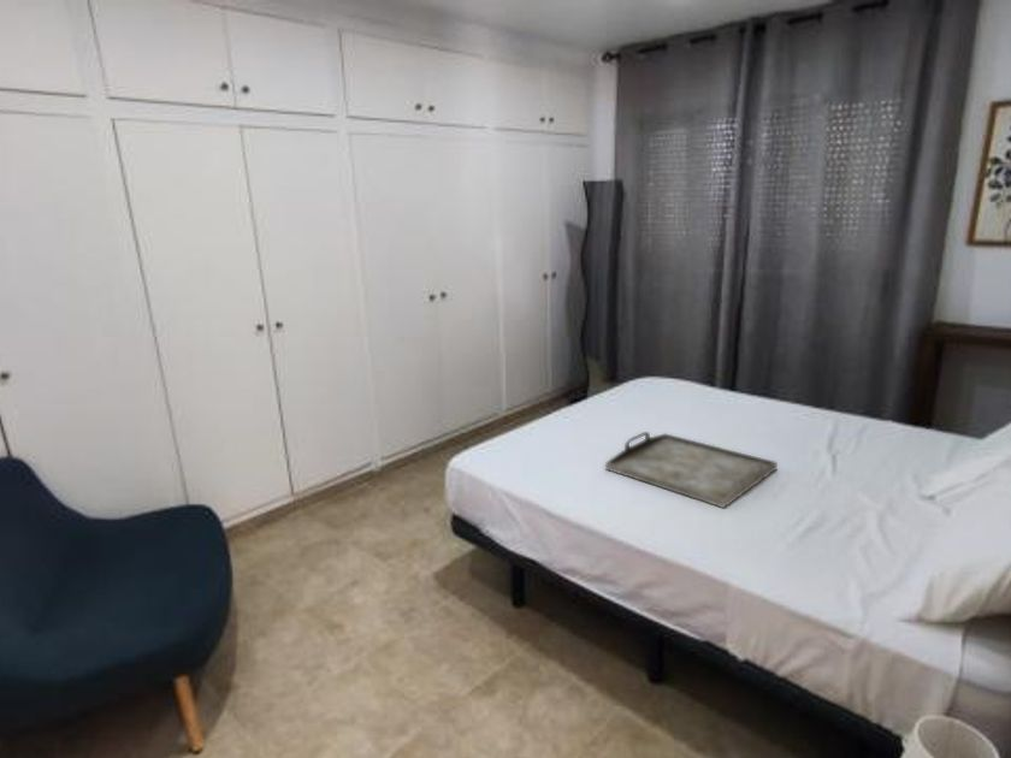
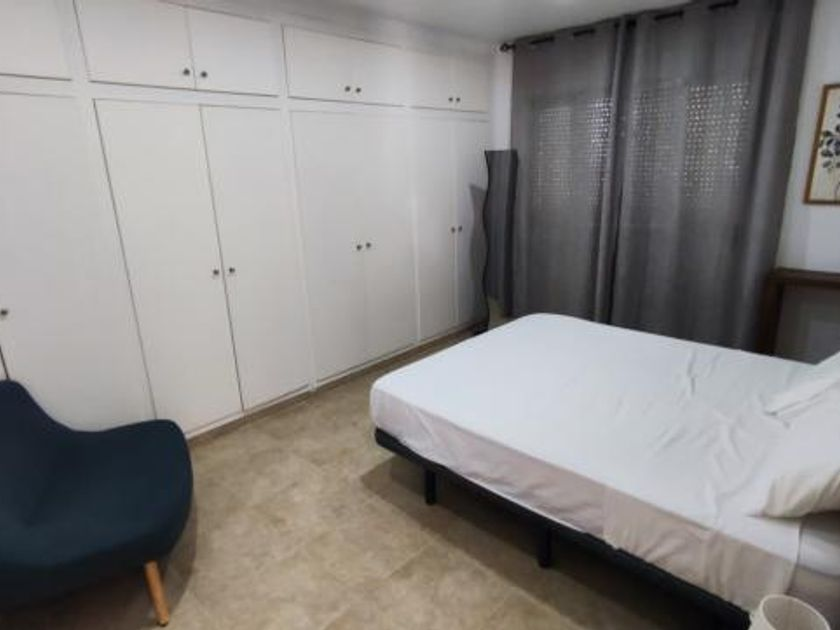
- serving tray (690, 458)
